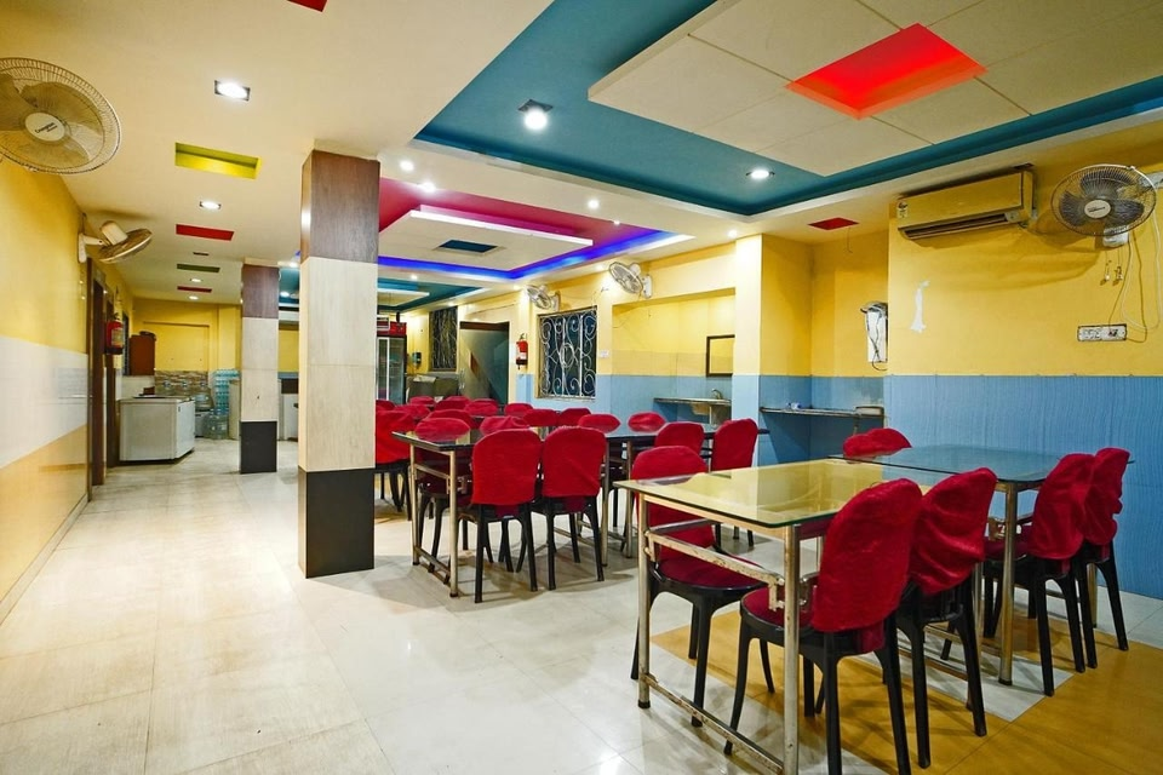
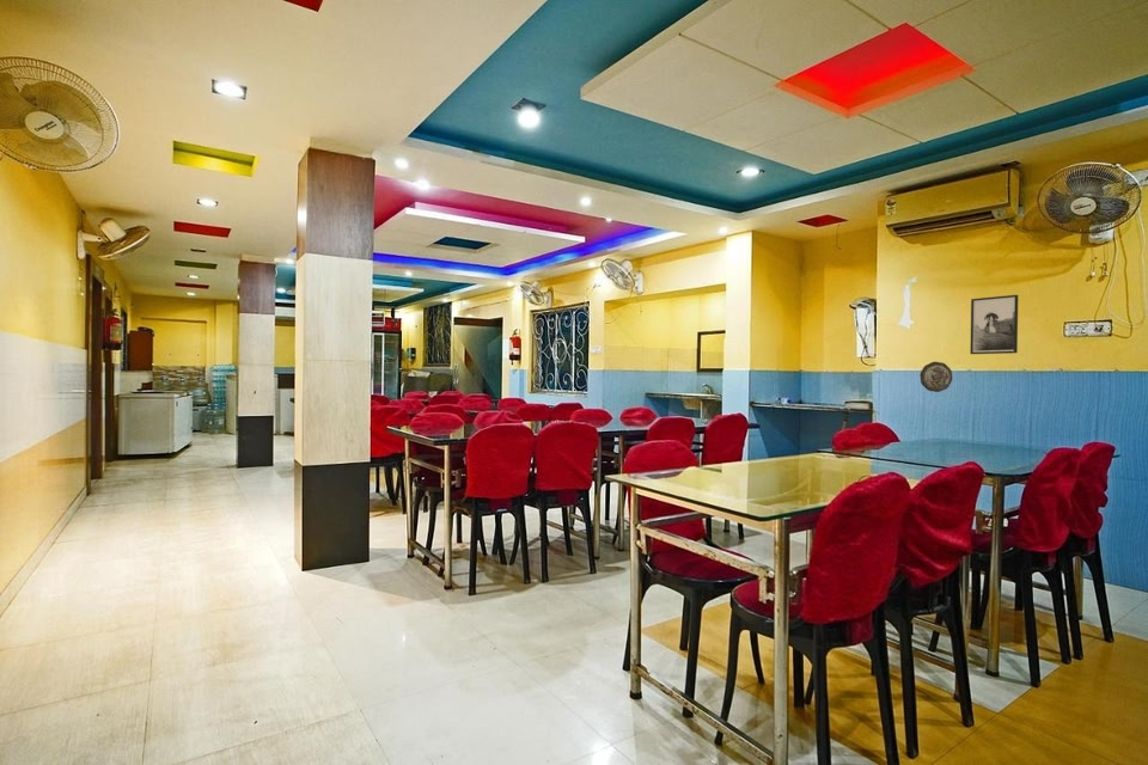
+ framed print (993, 325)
+ decorative plate (936, 377)
